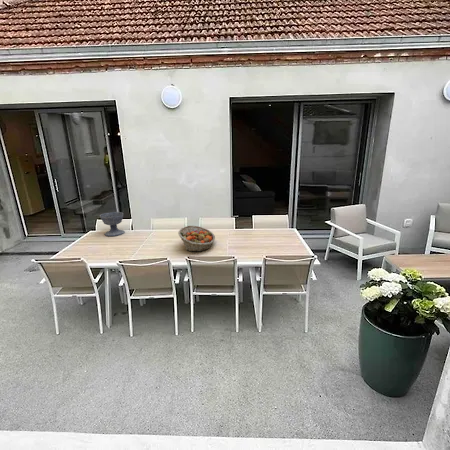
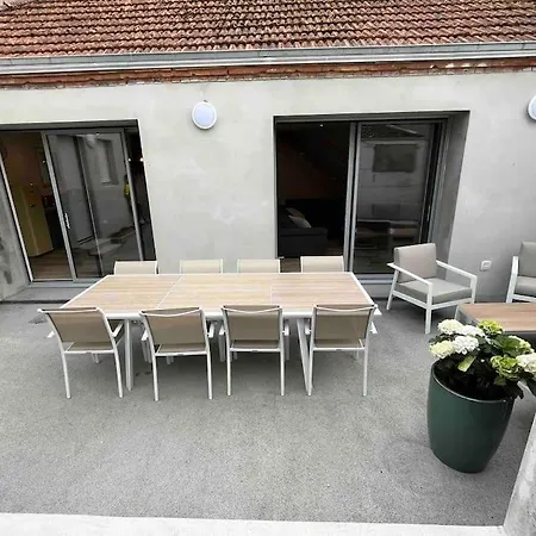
- bowl (113, 223)
- fruit basket (197, 237)
